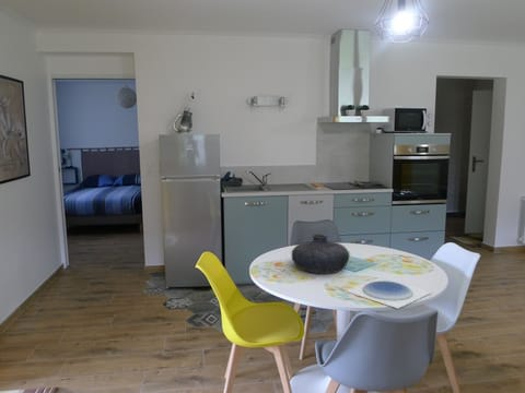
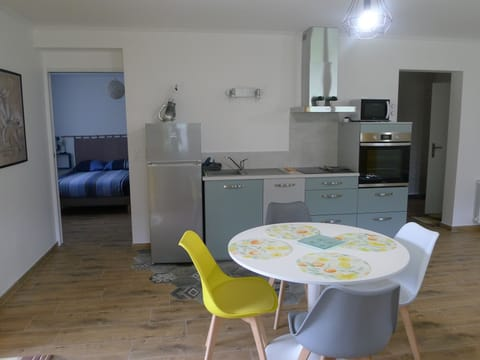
- vase (319, 251)
- plate (387, 288)
